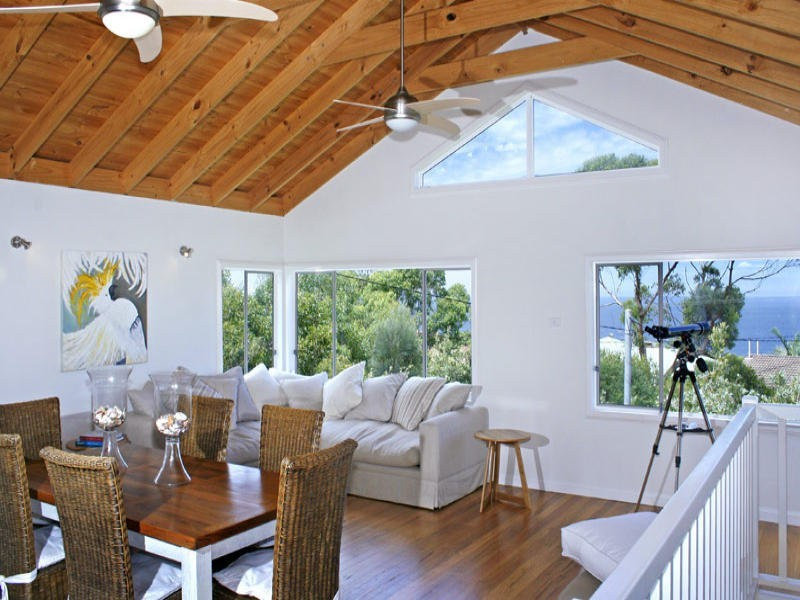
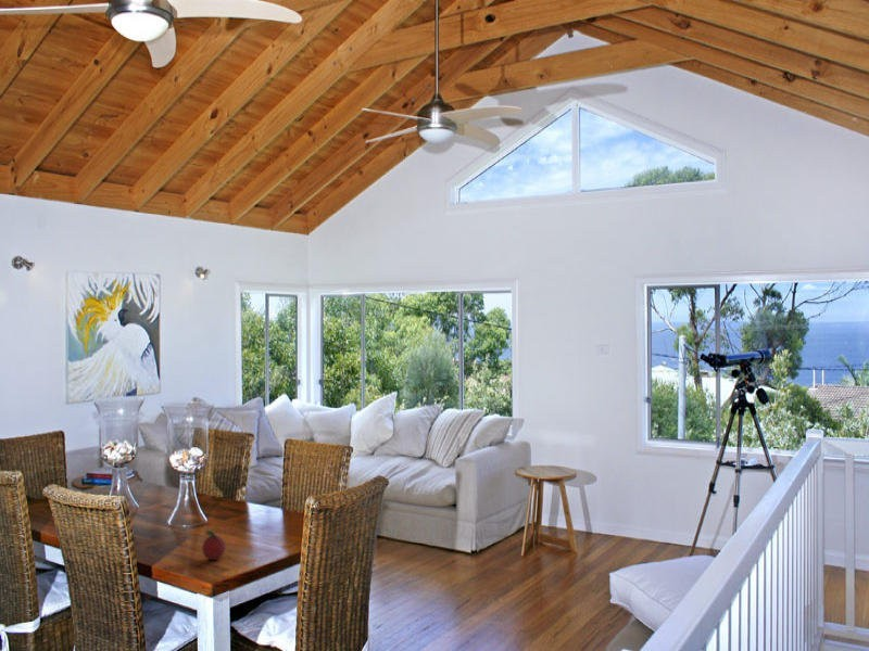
+ fruit (213, 545)
